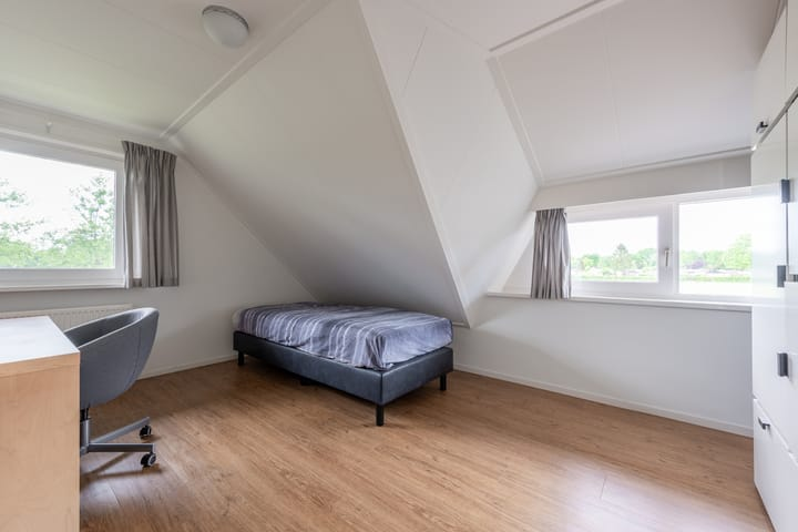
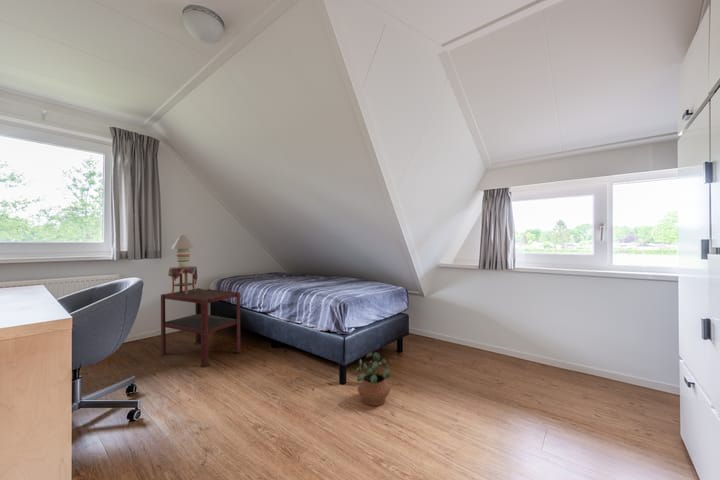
+ table lamp (187, 263)
+ potted plant (371, 379)
+ side table (201, 323)
